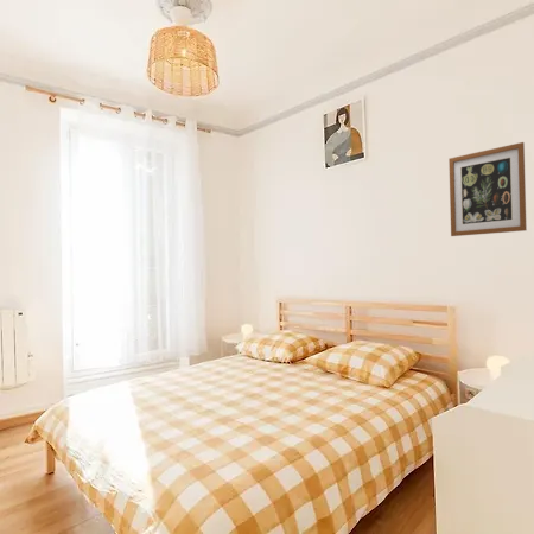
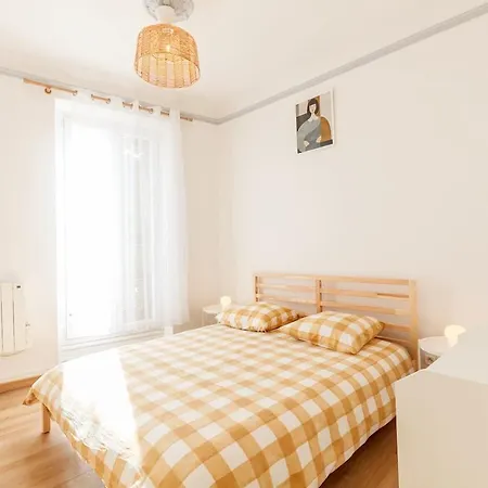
- wall art (484, 192)
